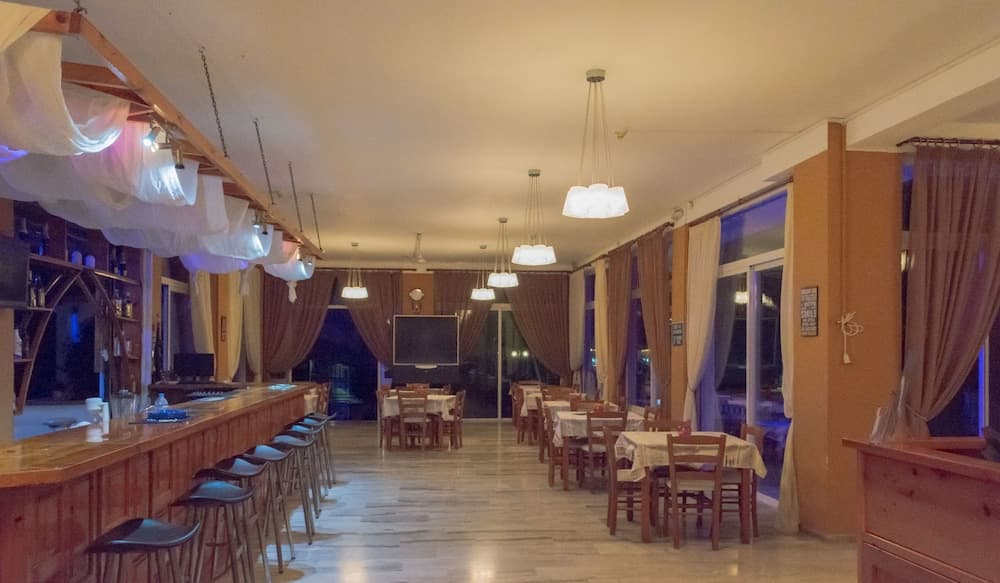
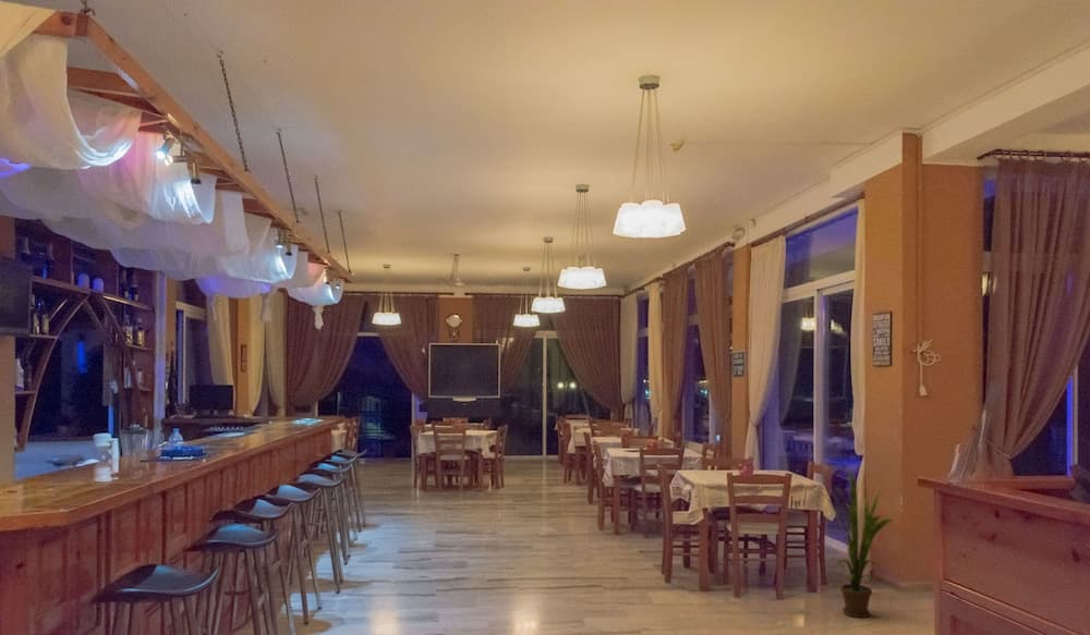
+ house plant (850, 541)
